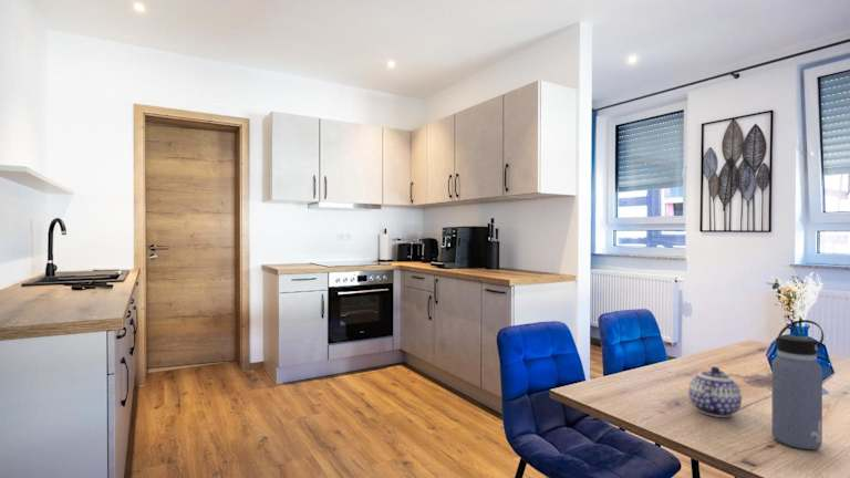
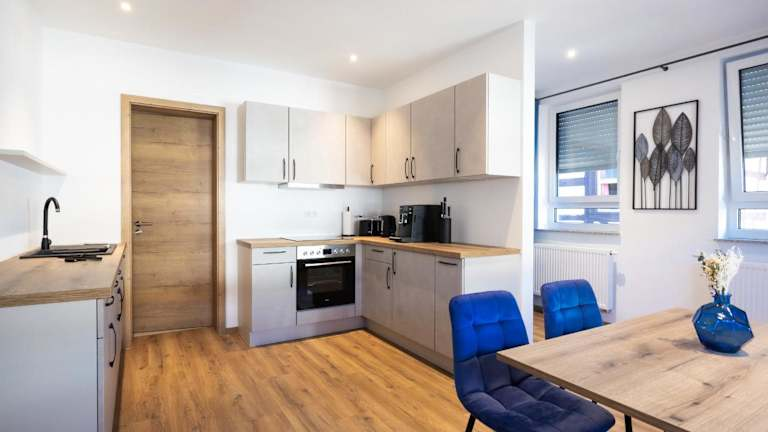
- teapot (714, 389)
- water bottle (797, 382)
